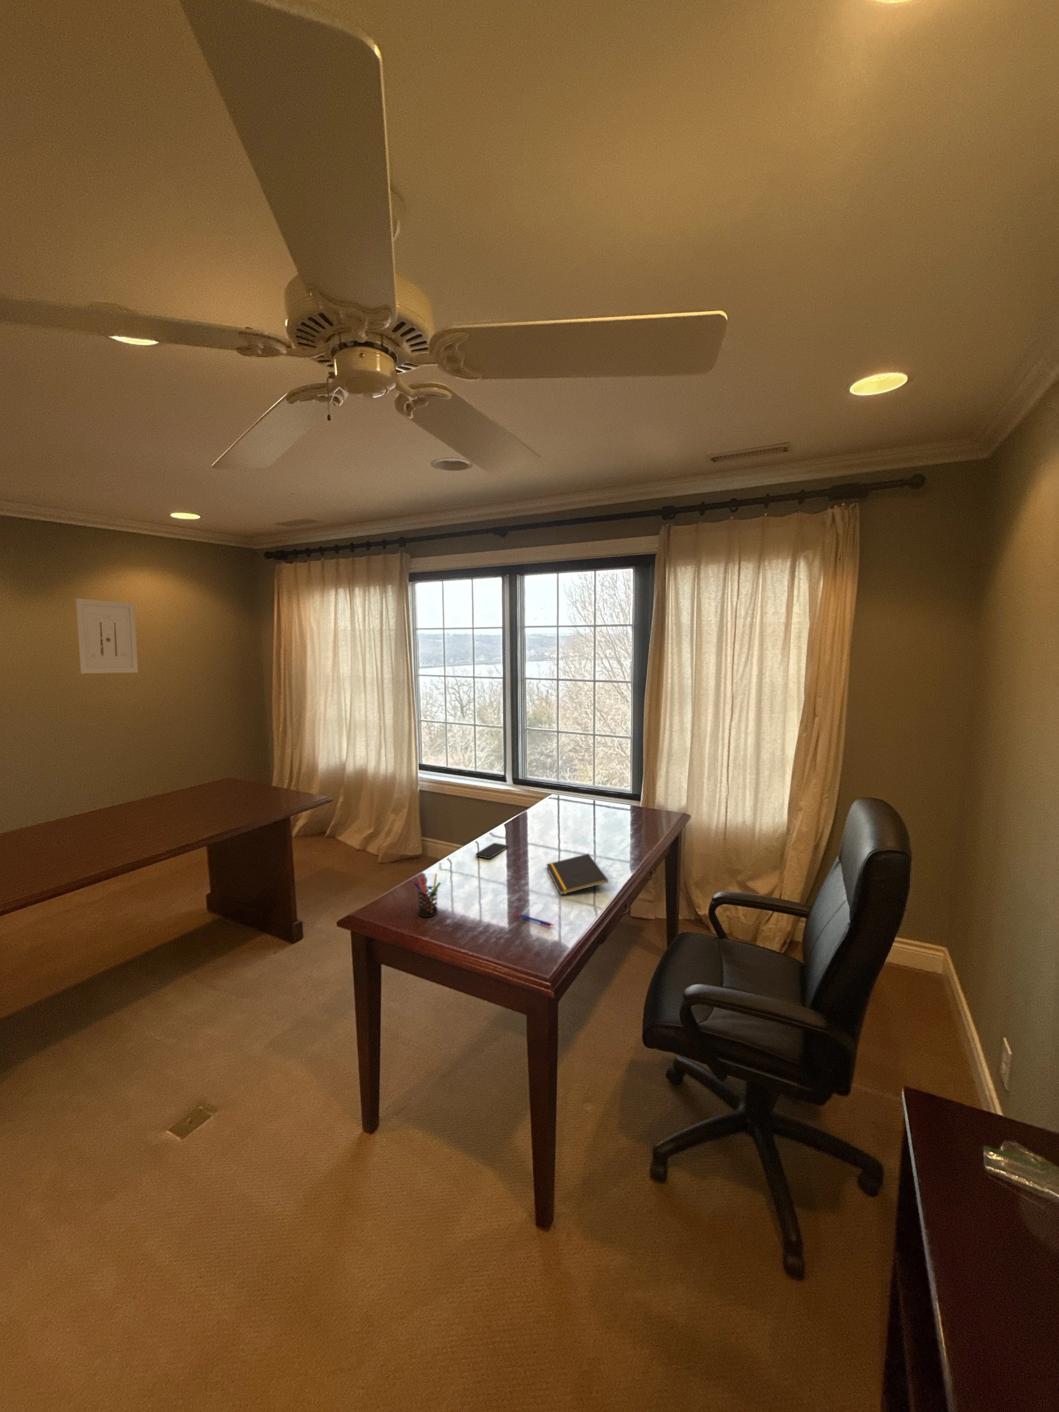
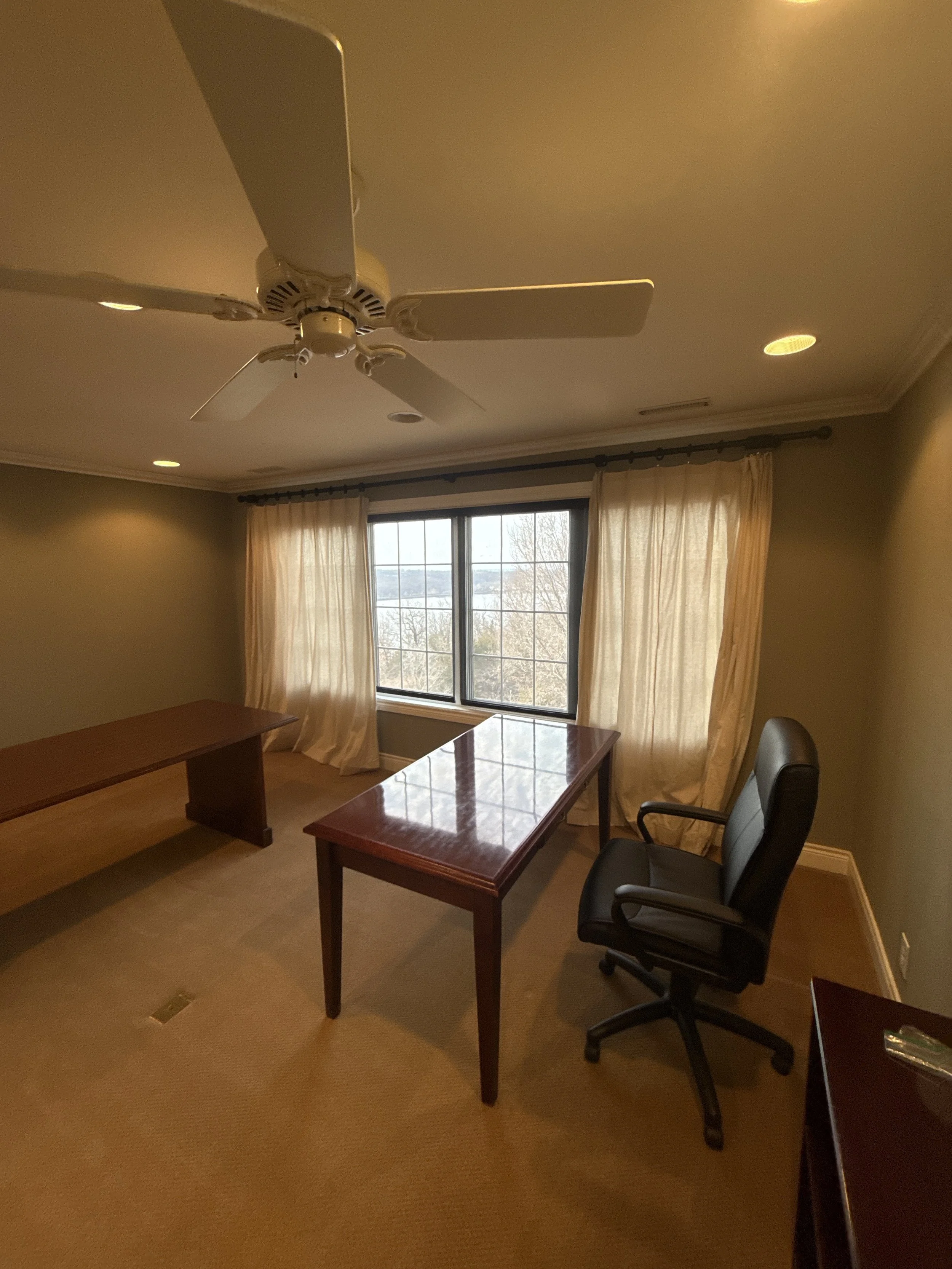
- pen holder (429, 893)
- smartphone (492, 850)
- pen (533, 919)
- wall art (108, 636)
- notepad (575, 872)
